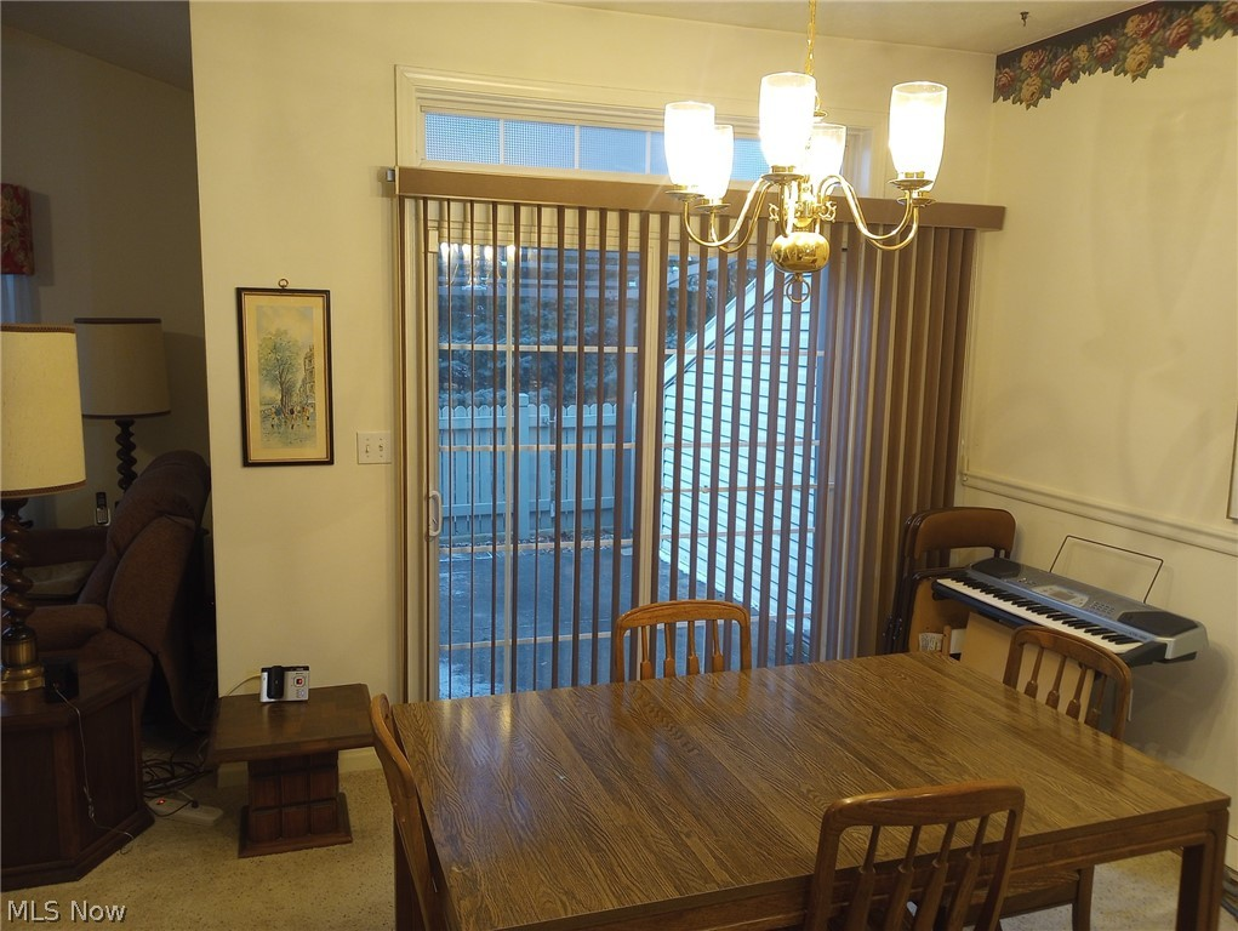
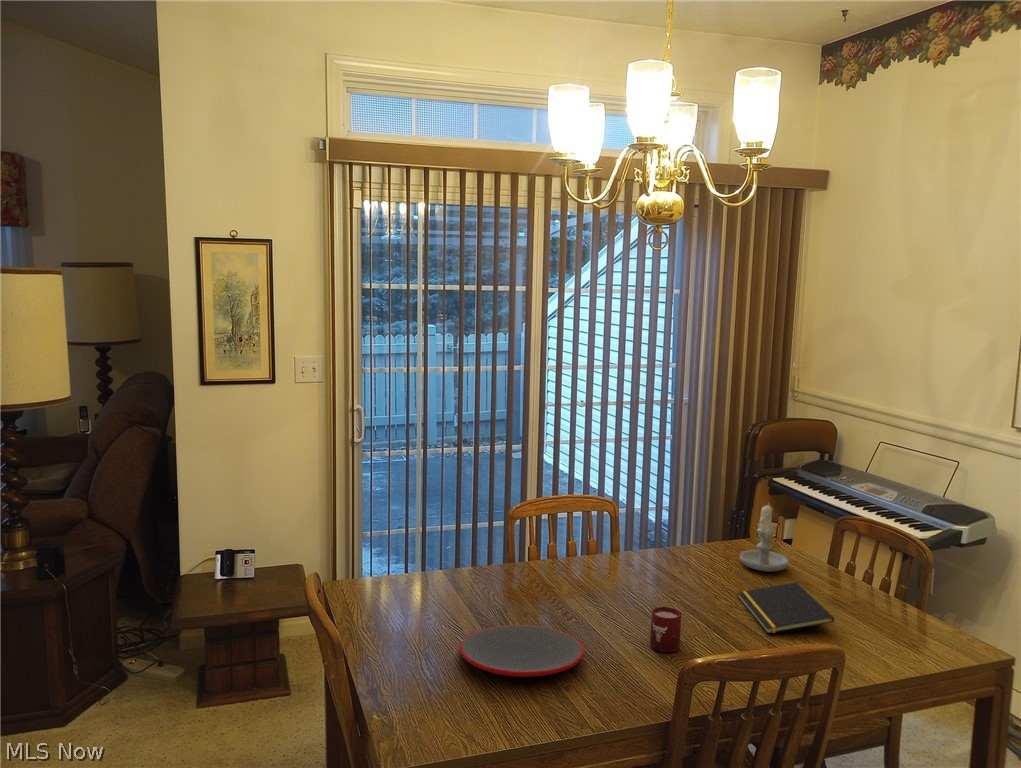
+ notepad (783, 606)
+ plate (521, 651)
+ candle (765, 535)
+ cup (667, 626)
